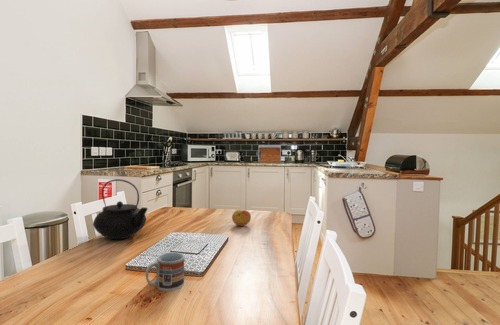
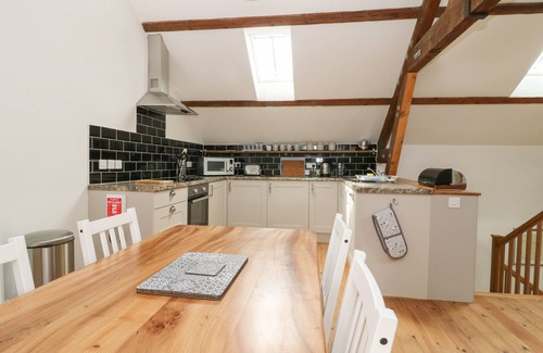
- fruit (241, 217)
- teapot (124, 208)
- cup (165, 272)
